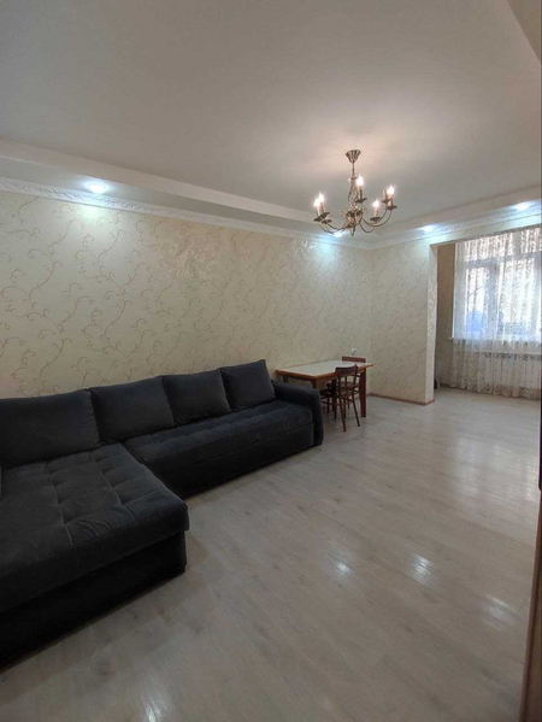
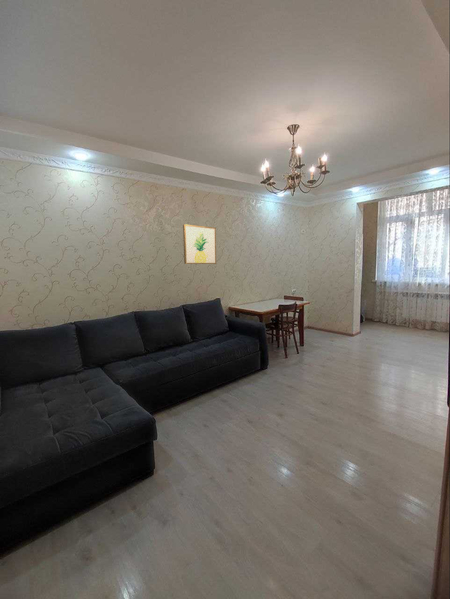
+ wall art (200, 245)
